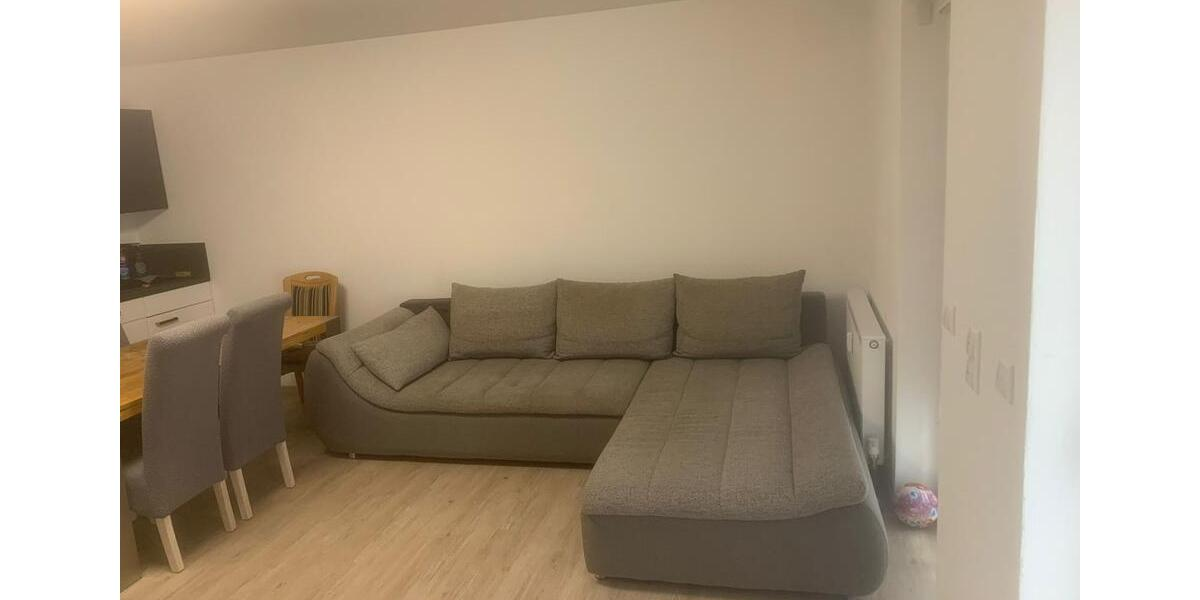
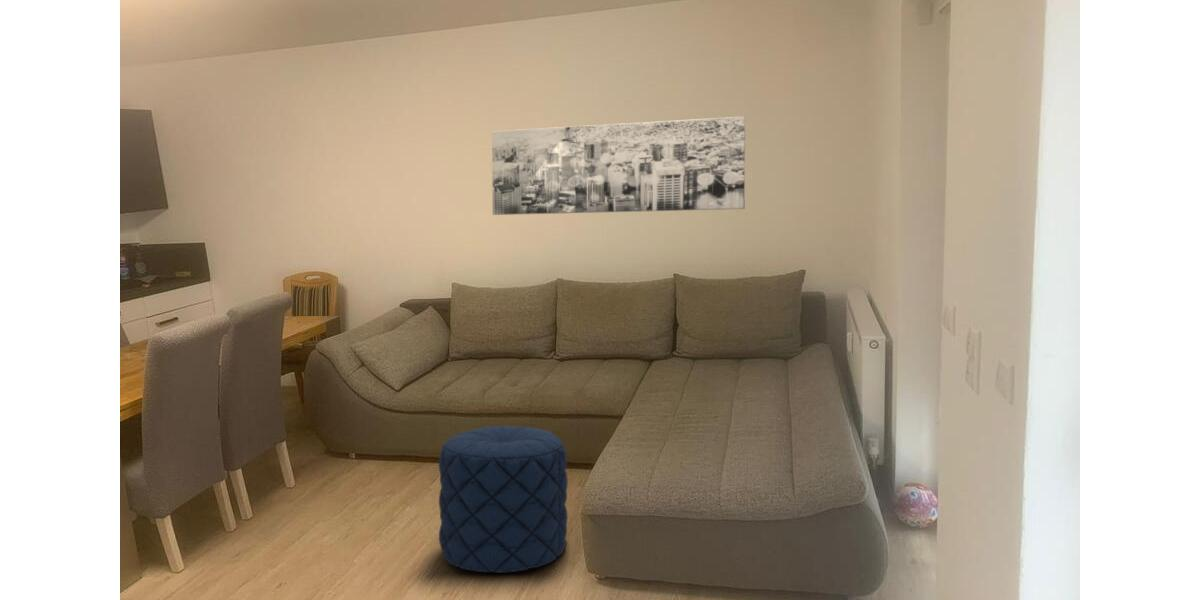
+ pouf (503, 492)
+ wall art (613, 168)
